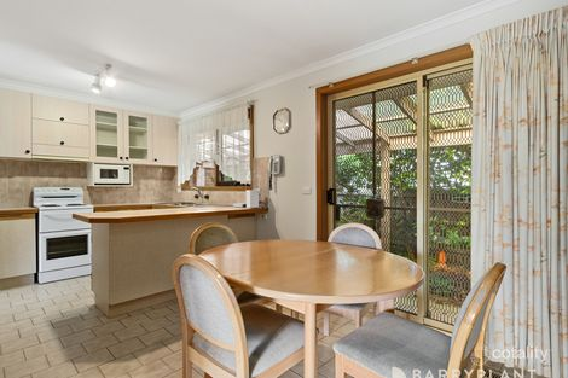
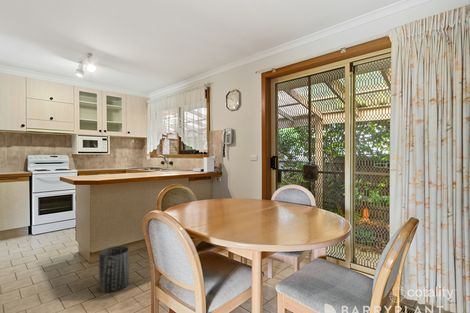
+ trash can (114, 267)
